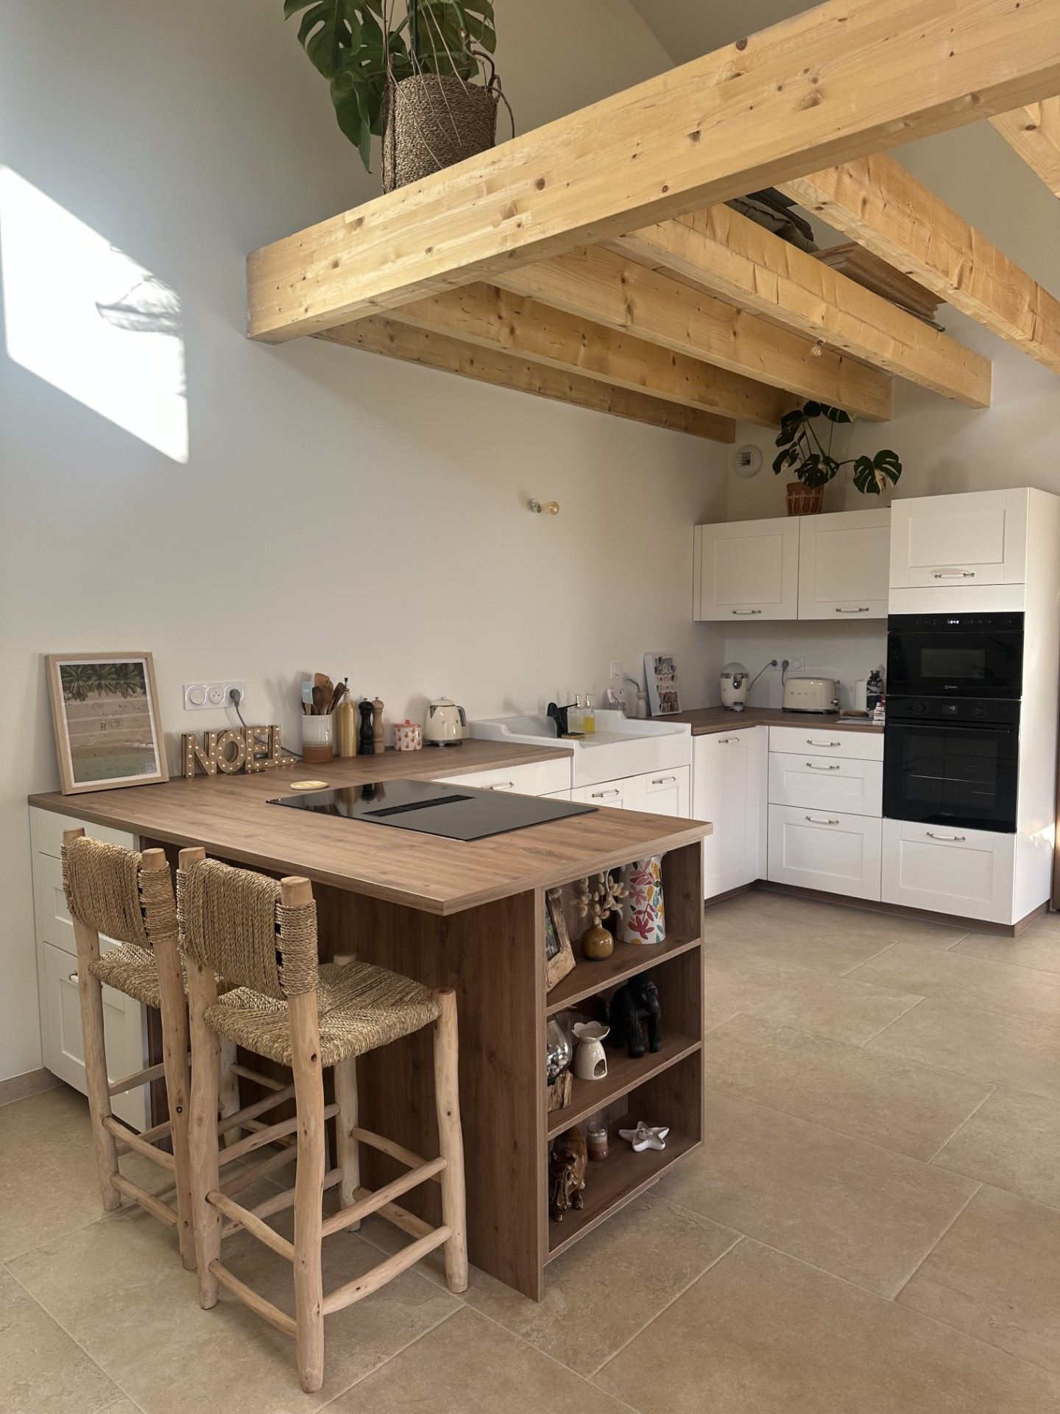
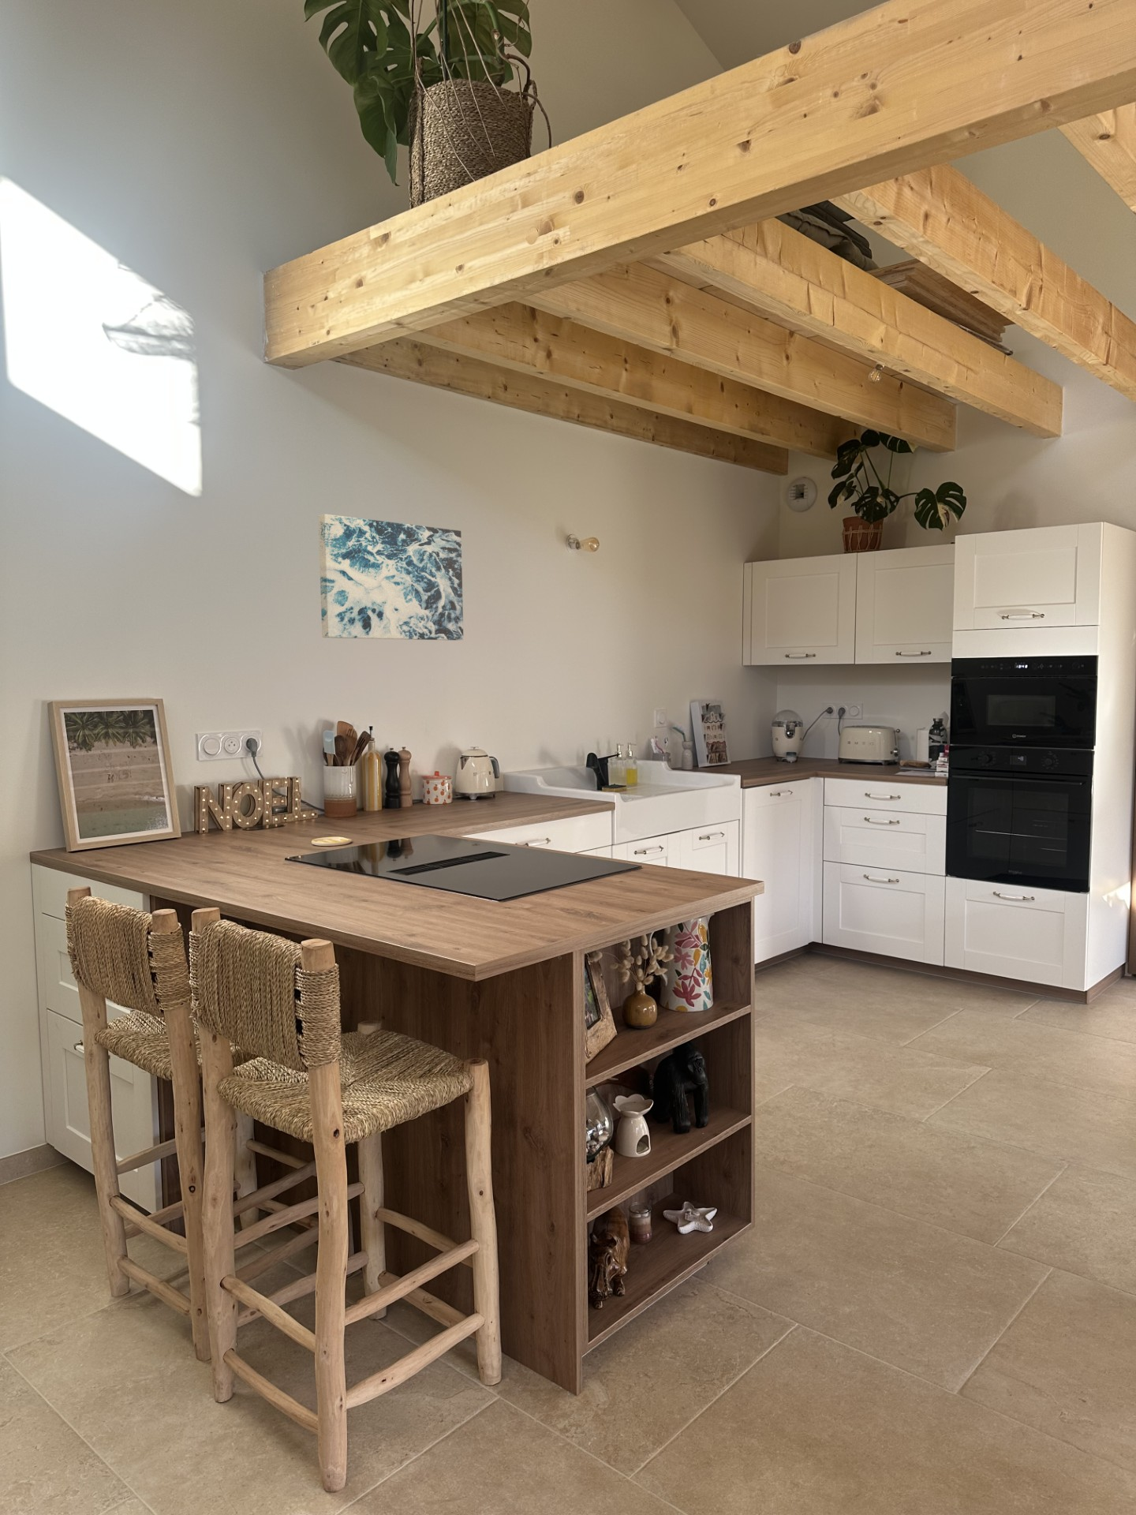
+ wall art (395, 581)
